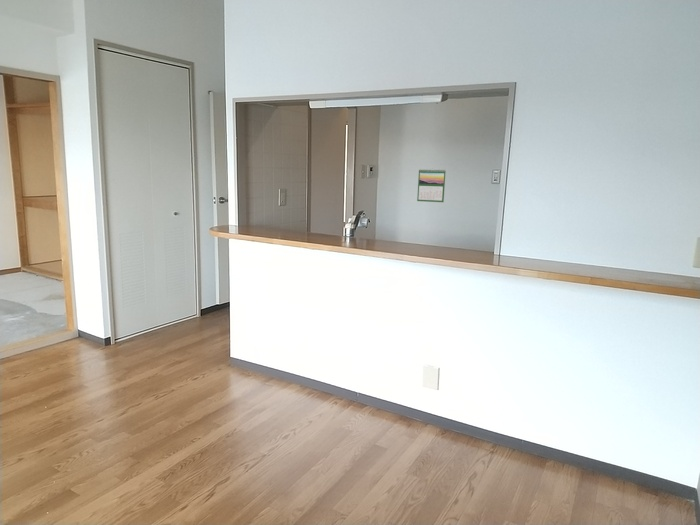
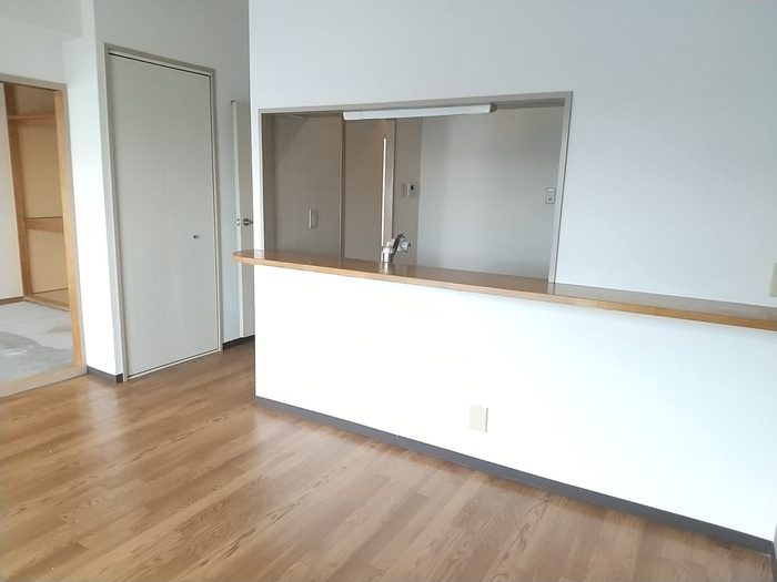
- calendar (431, 185)
